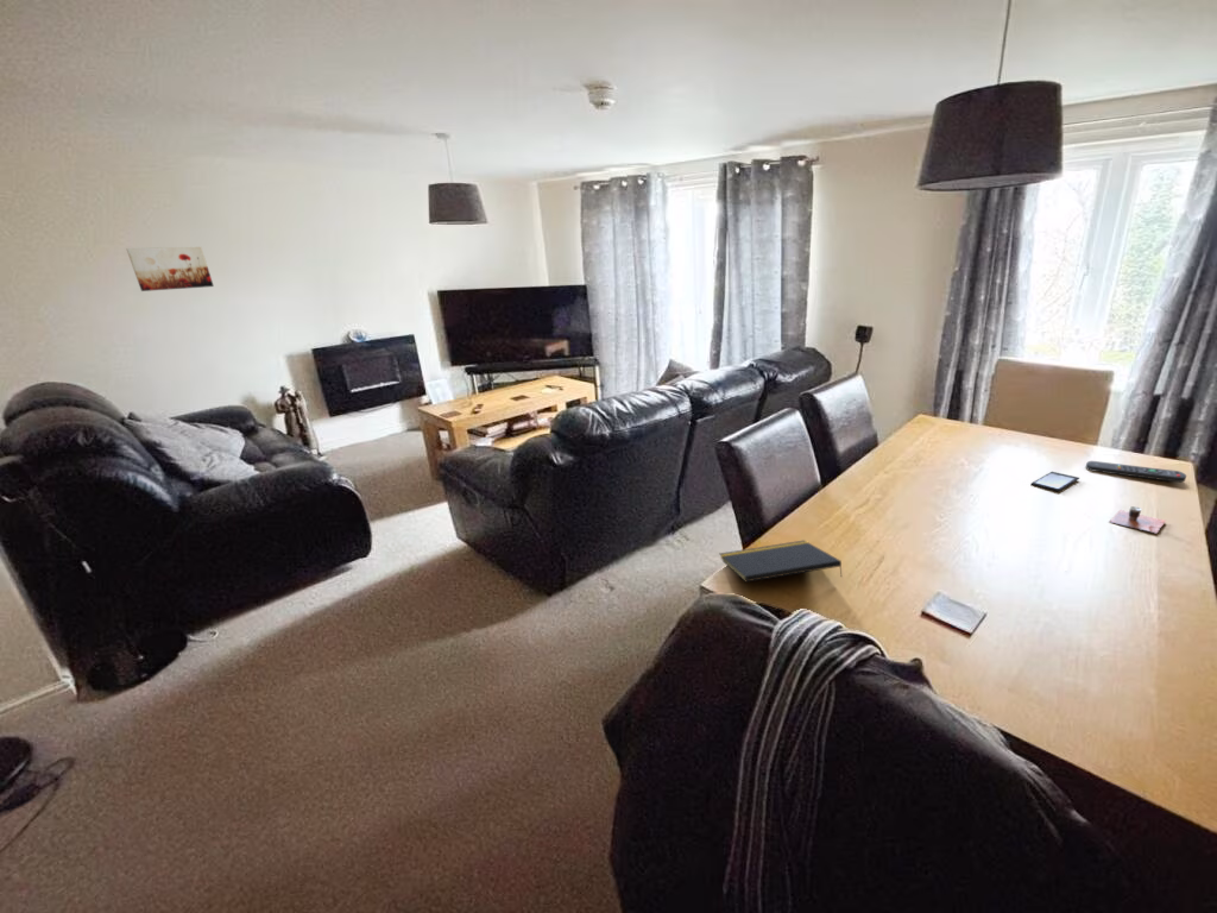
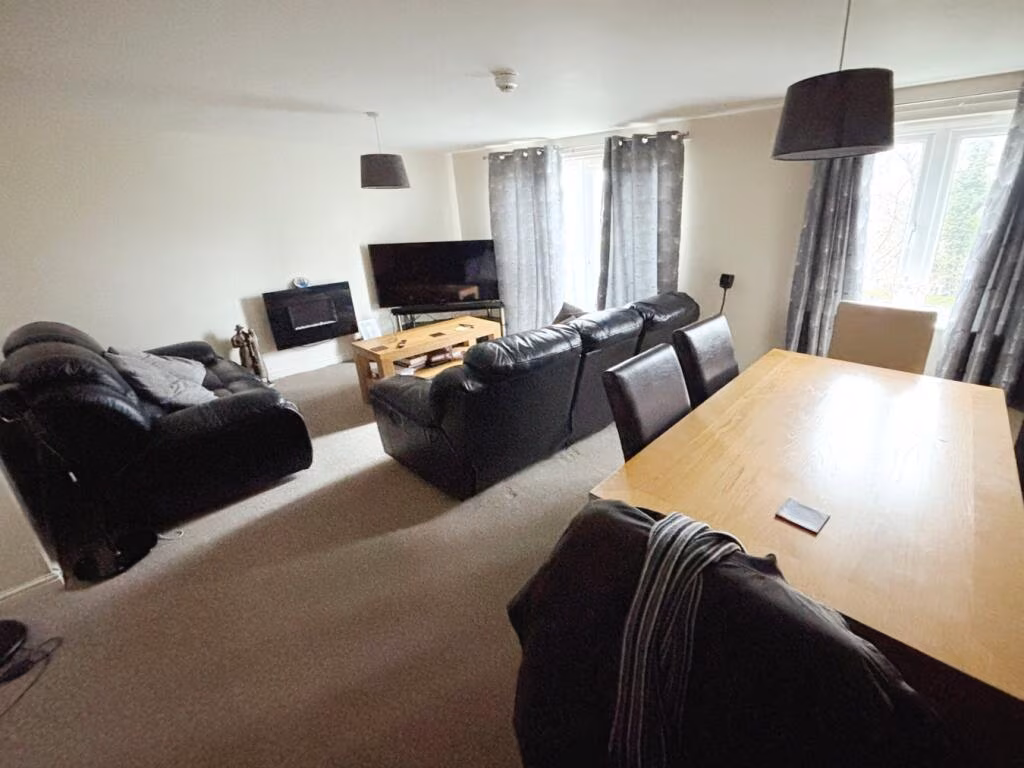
- remote control (1134, 471)
- wall art (171, 267)
- notepad (776, 559)
- cup (1139, 516)
- smartphone (1054, 480)
